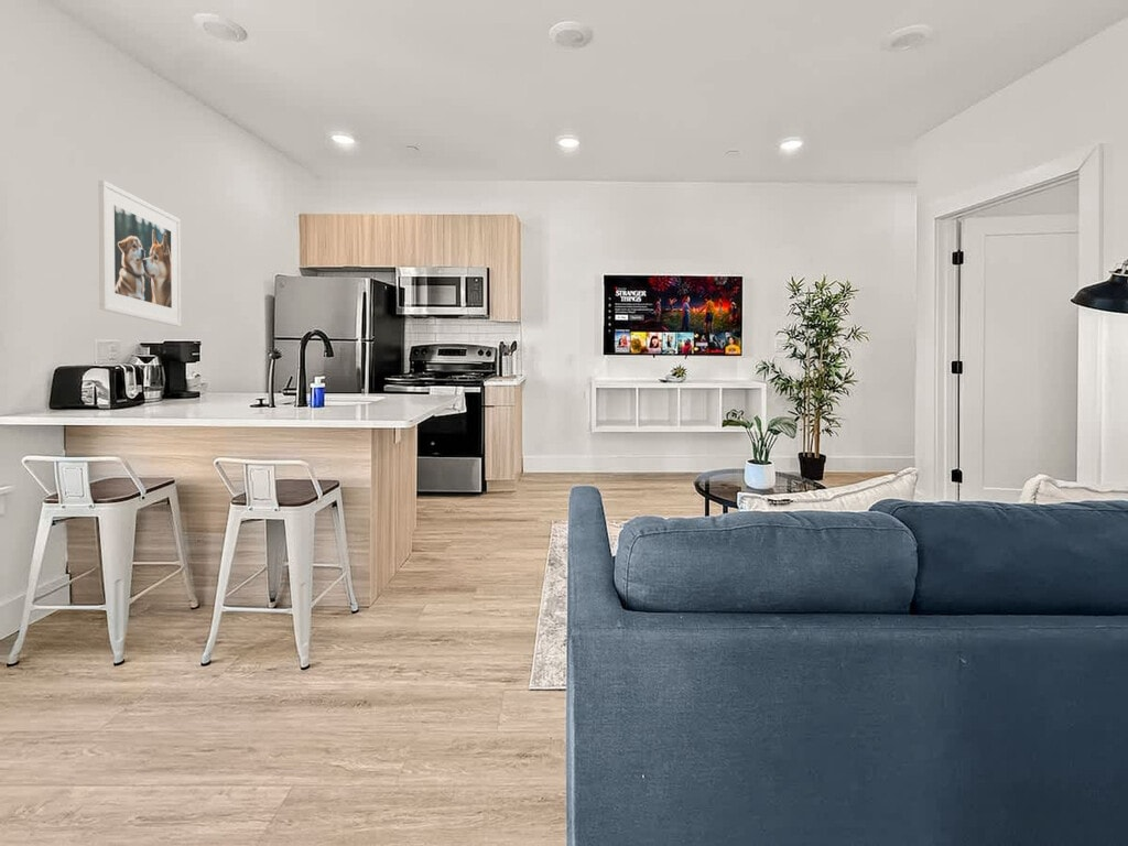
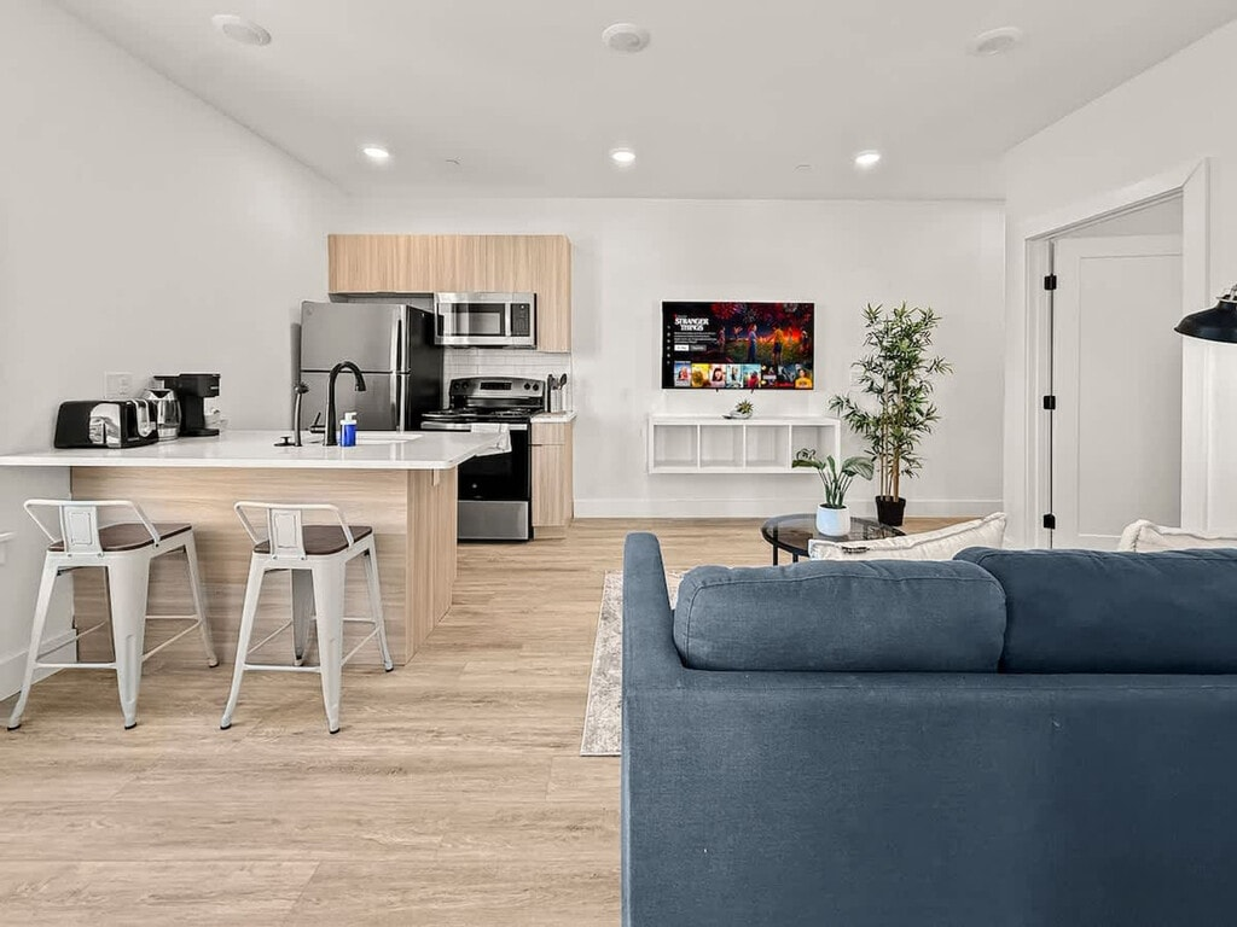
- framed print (143, 260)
